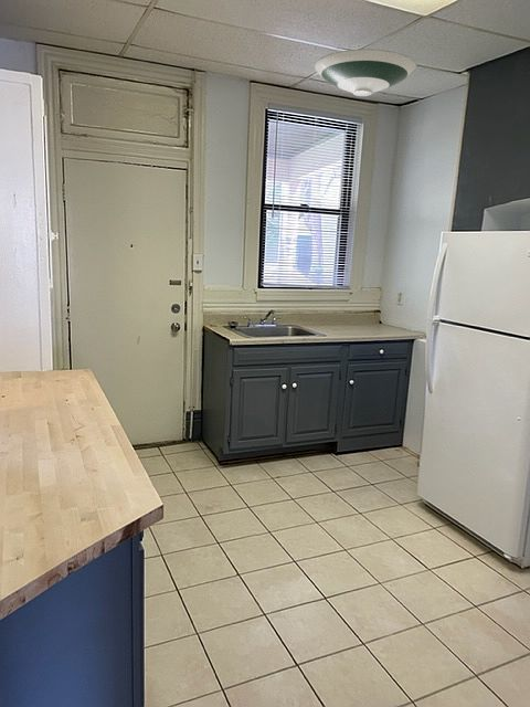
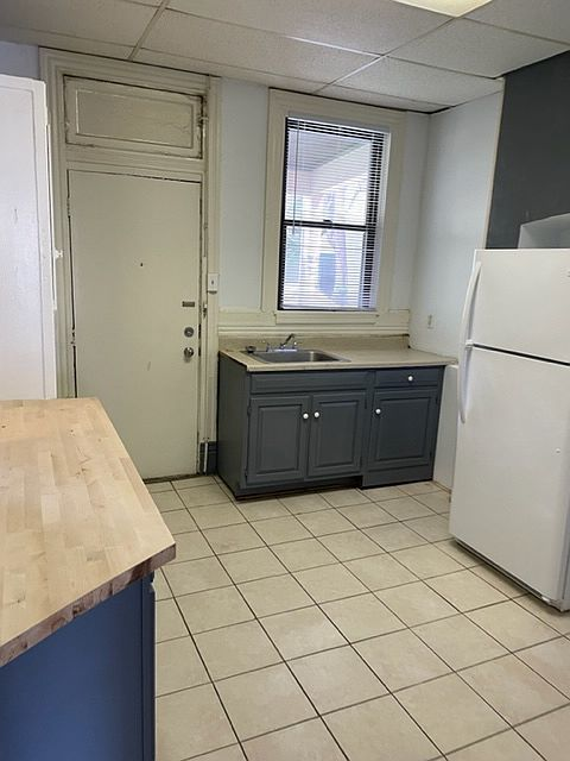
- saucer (363, 81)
